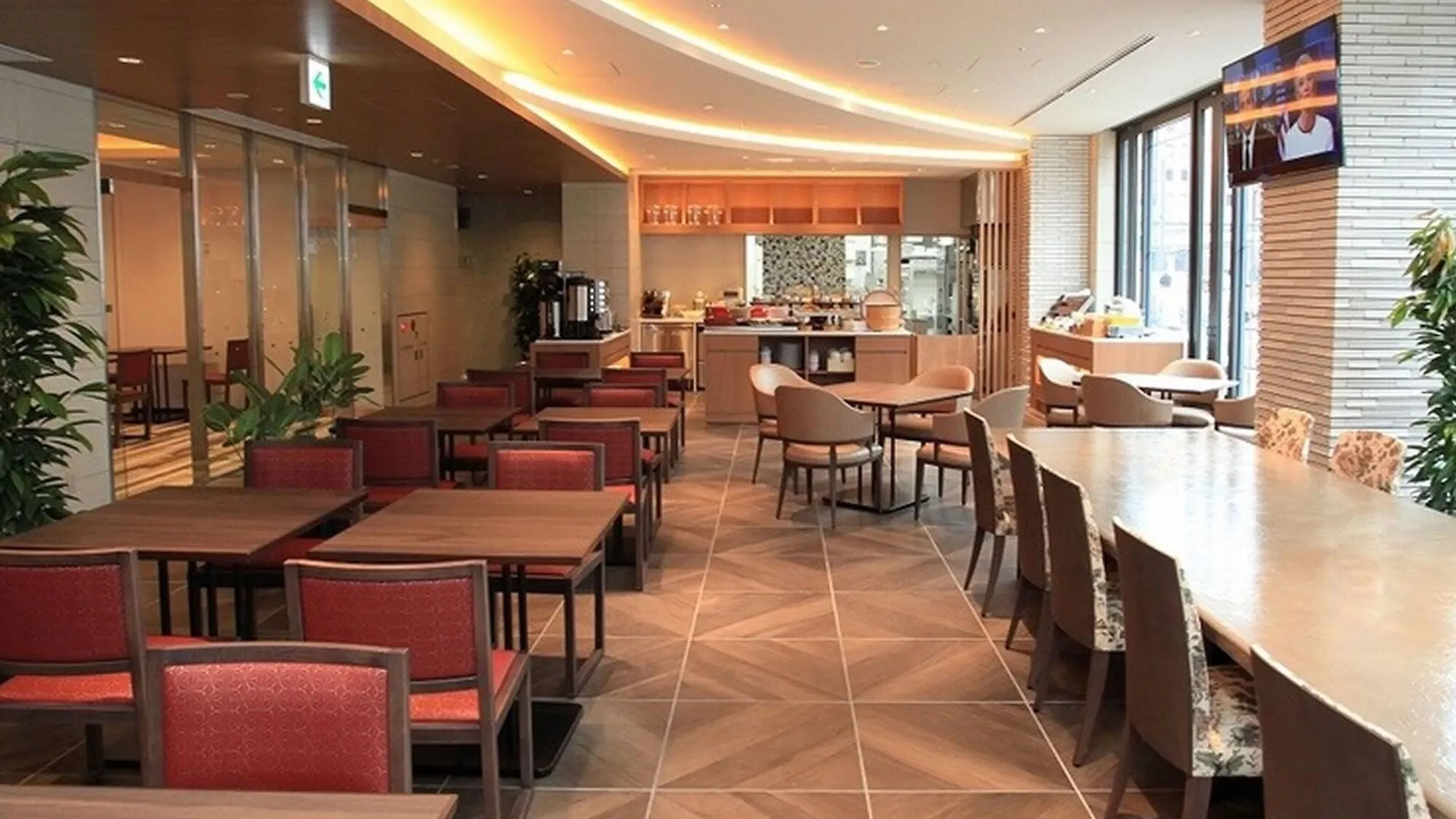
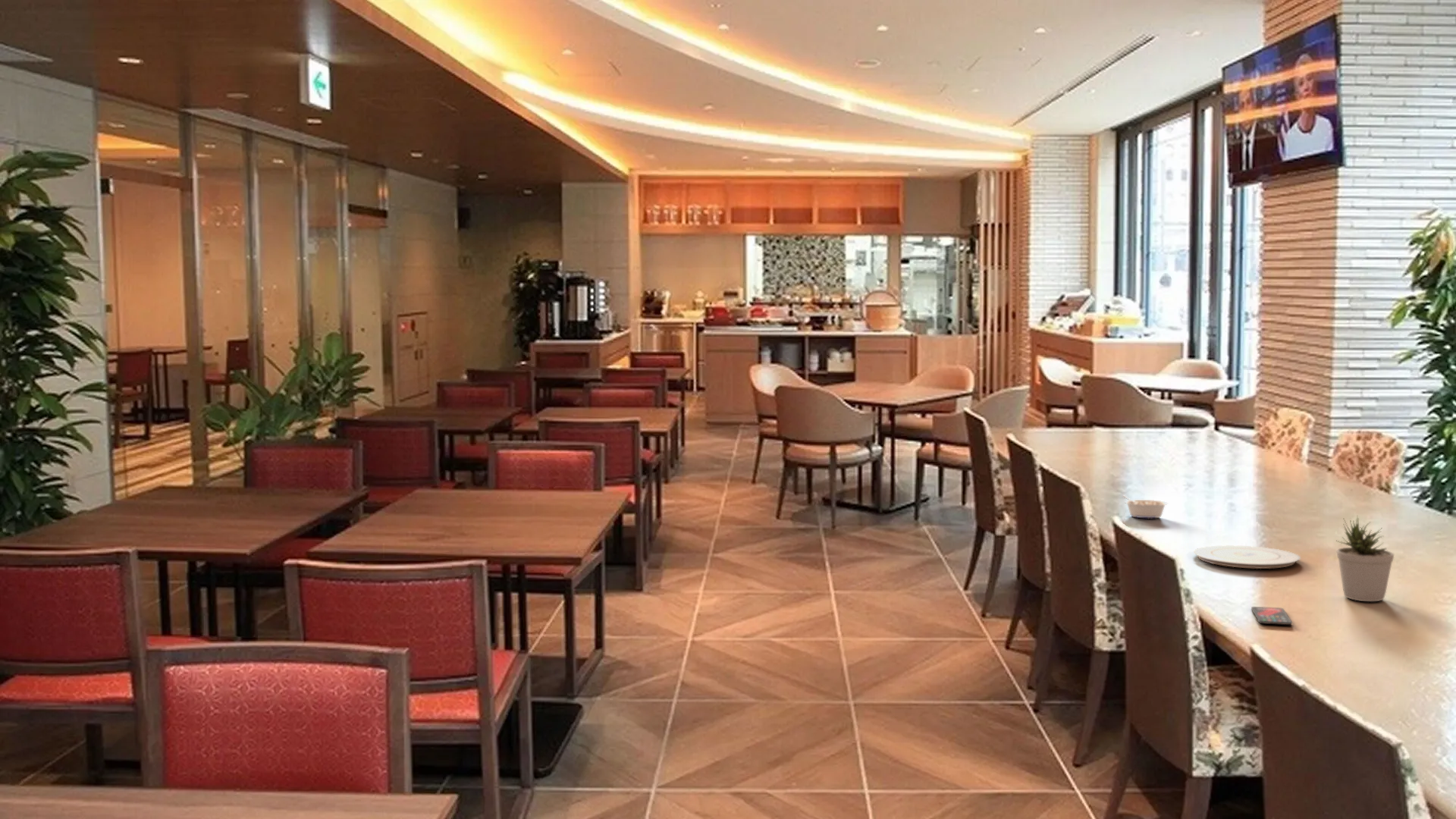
+ smartphone (1271, 615)
+ potted plant (1365, 557)
+ legume (1144, 507)
+ plate (1246, 557)
